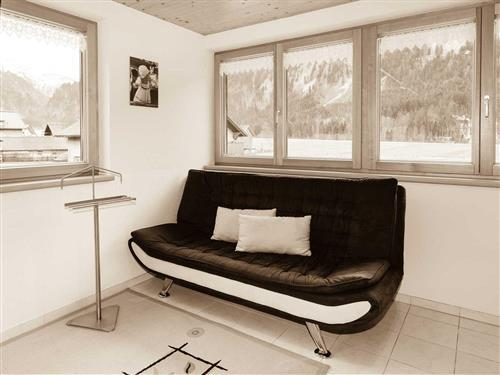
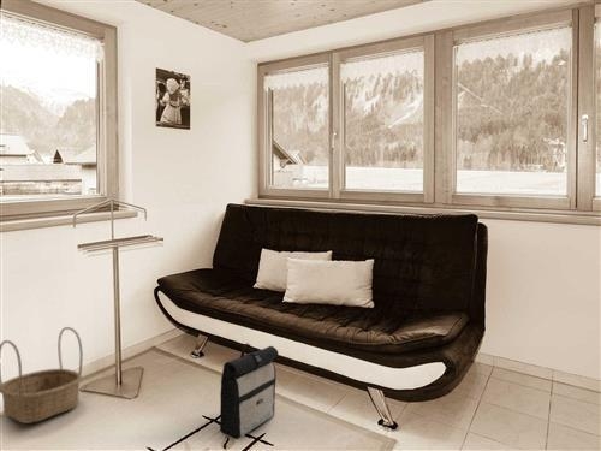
+ basket (41, 372)
+ backpack (249, 385)
